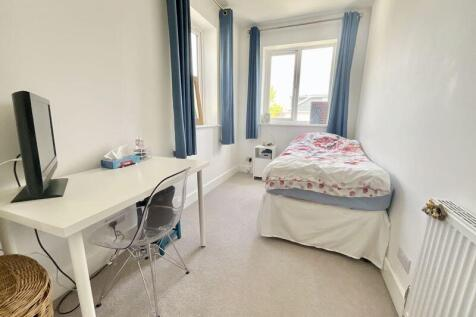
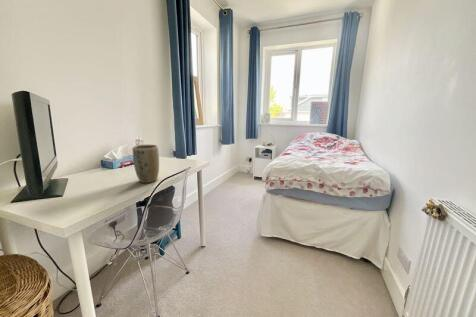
+ plant pot (146, 163)
